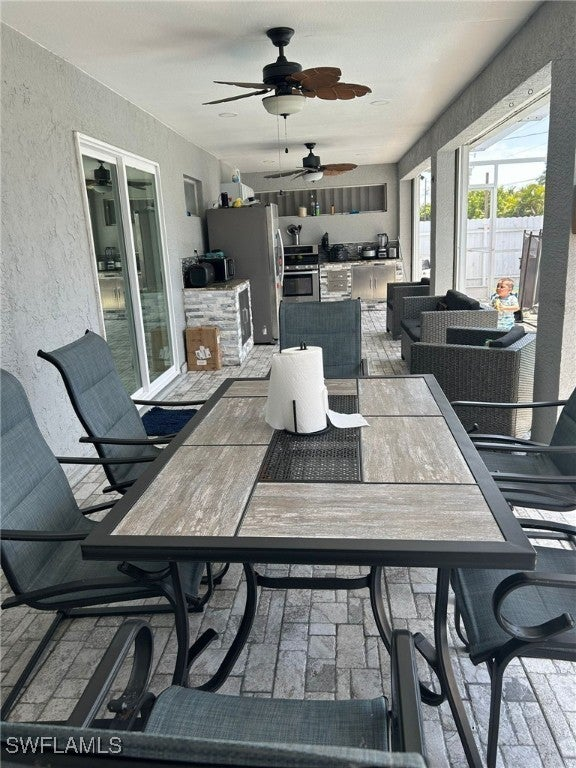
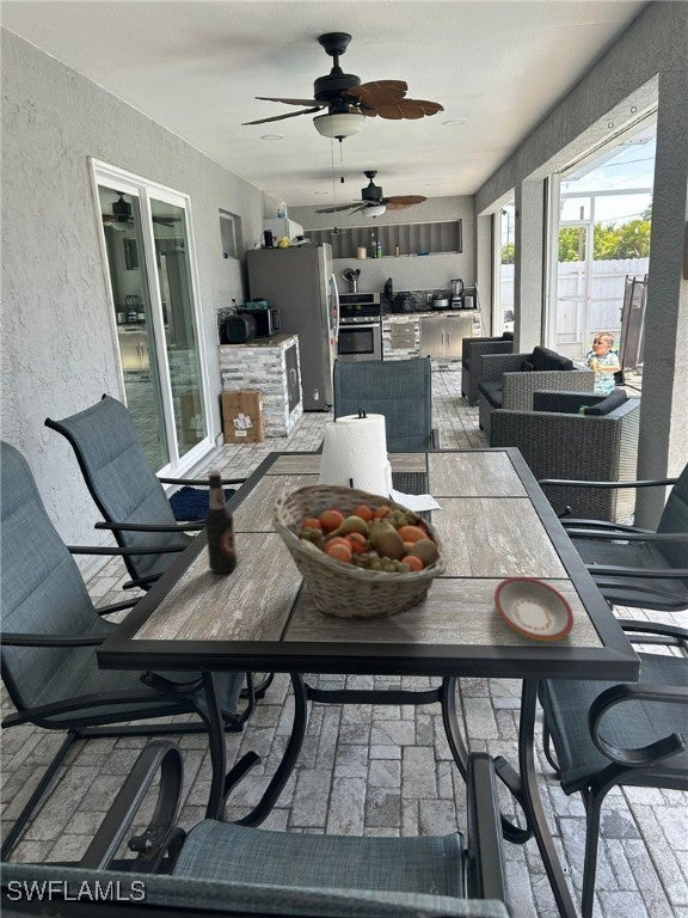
+ fruit basket (360, 543)
+ plate (532, 610)
+ bottle (219, 522)
